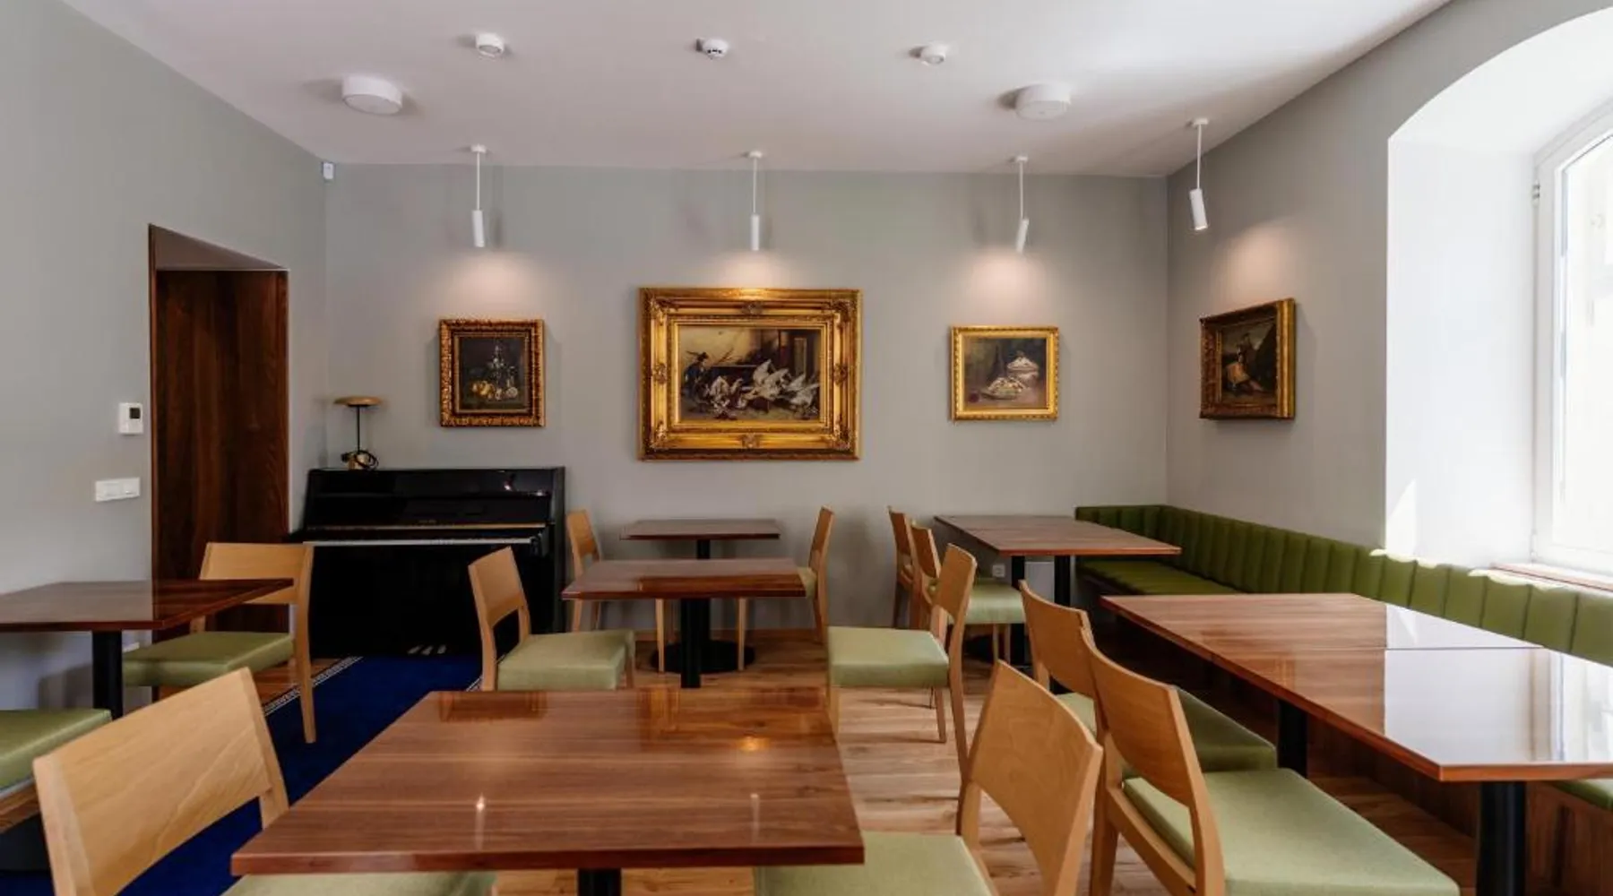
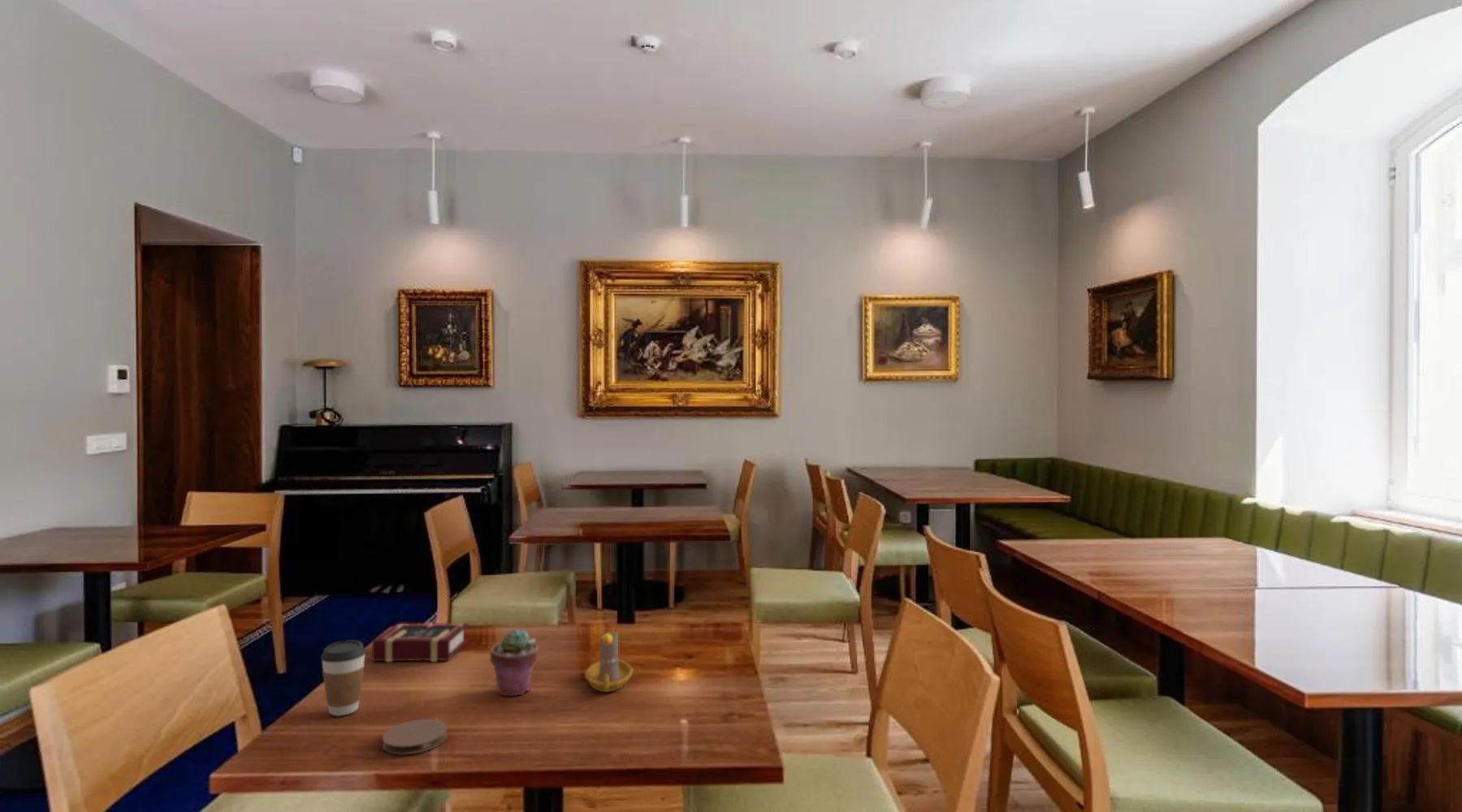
+ candle holder (608, 654)
+ potted succulent (514, 659)
+ coaster (415, 736)
+ coffee cup (344, 678)
+ book (422, 640)
